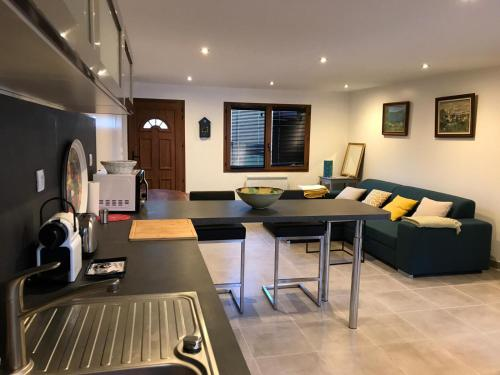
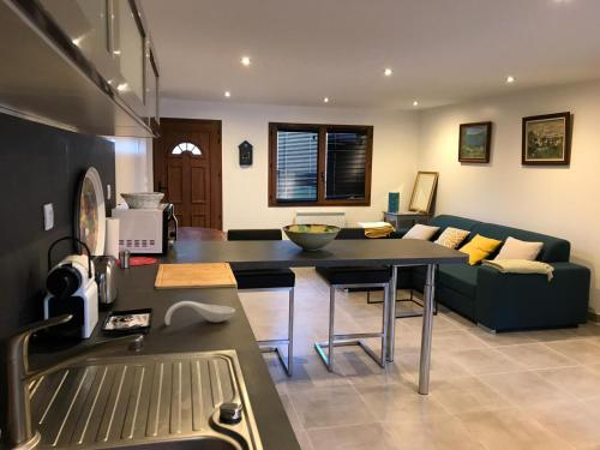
+ spoon rest (200, 311)
